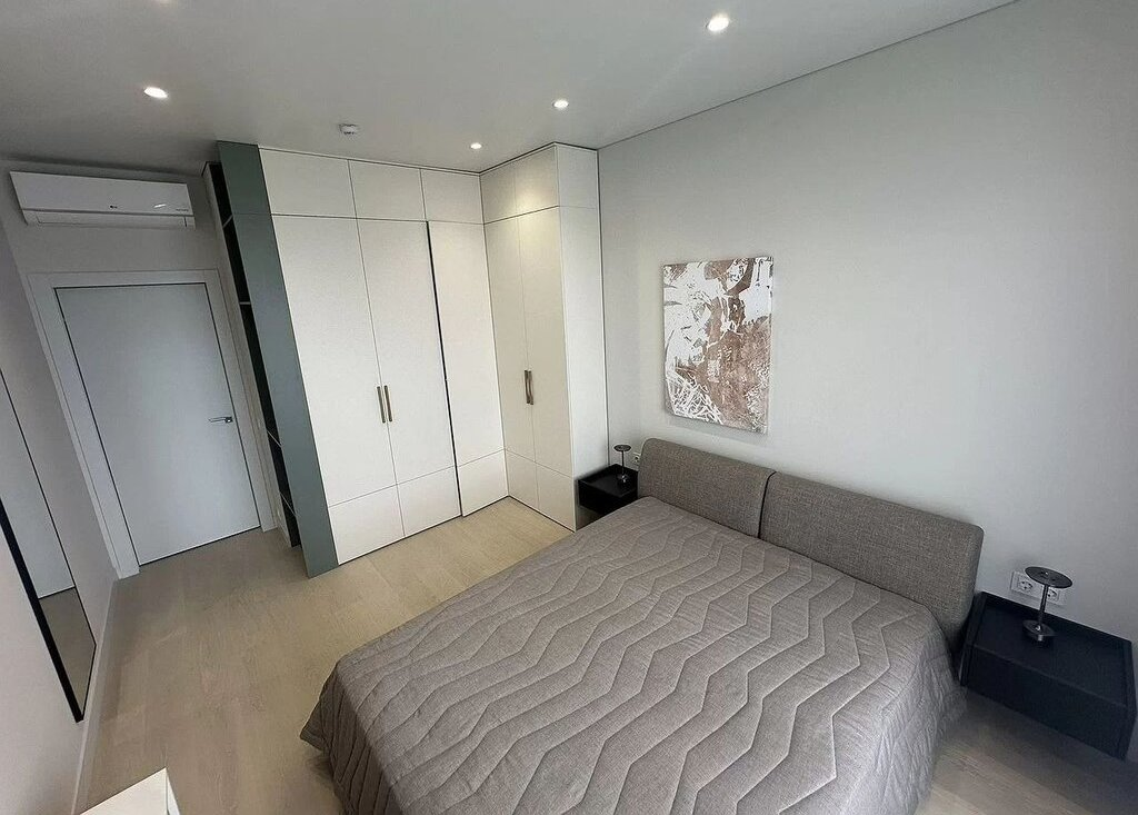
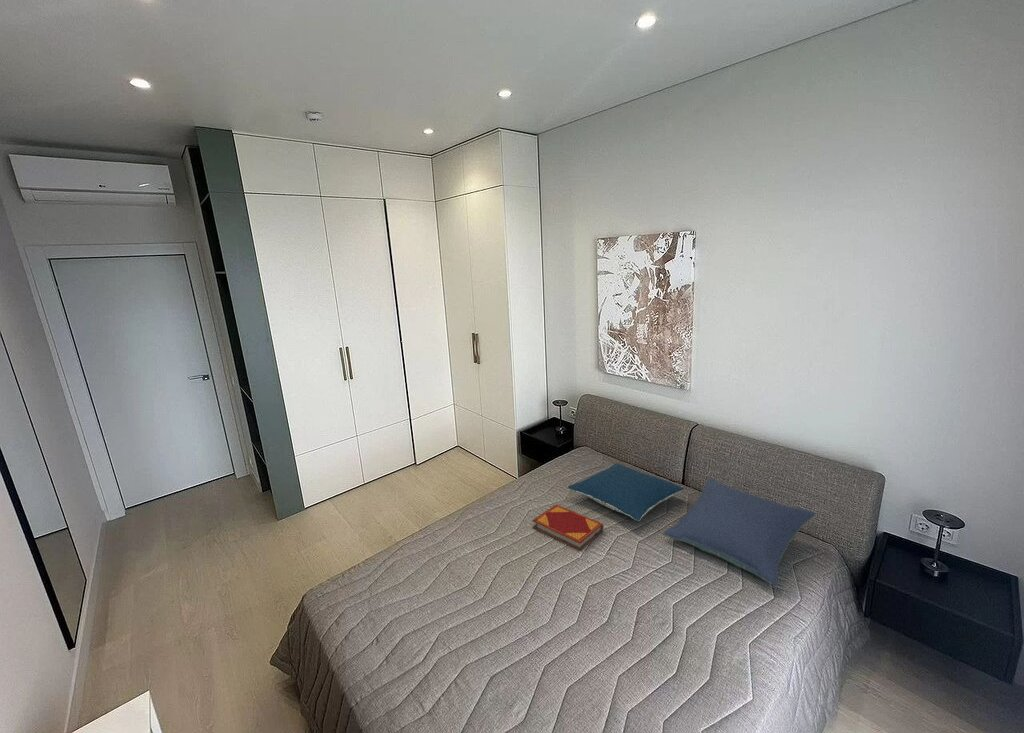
+ hardback book (567, 525)
+ pillow (736, 524)
+ pillow (625, 488)
